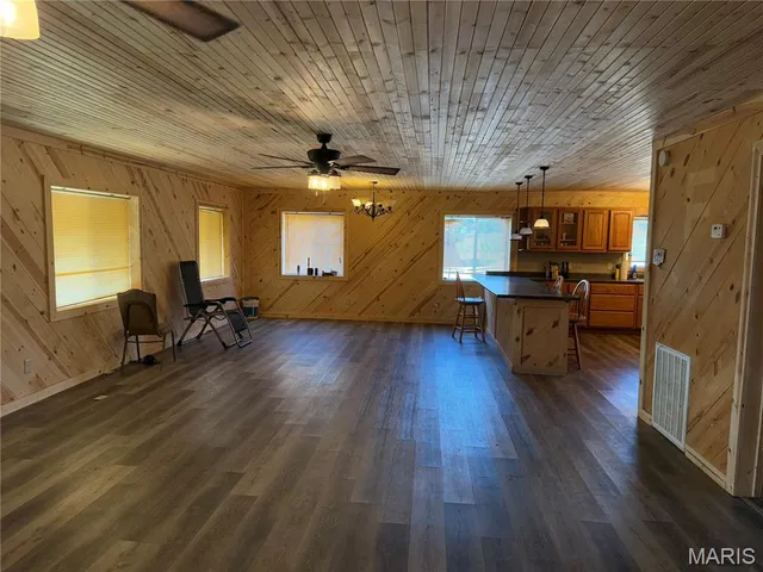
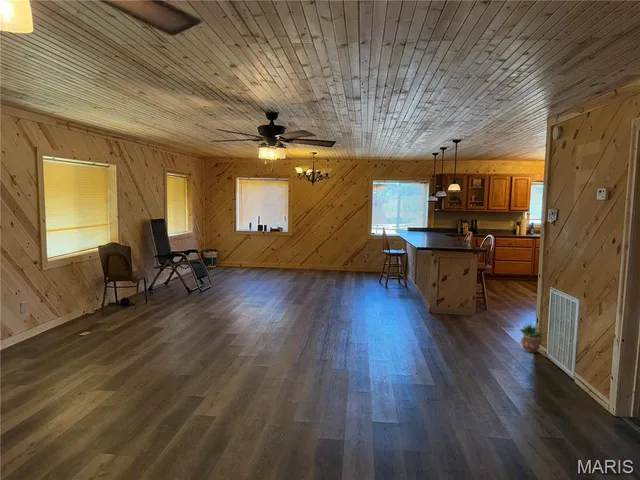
+ potted plant (532, 337)
